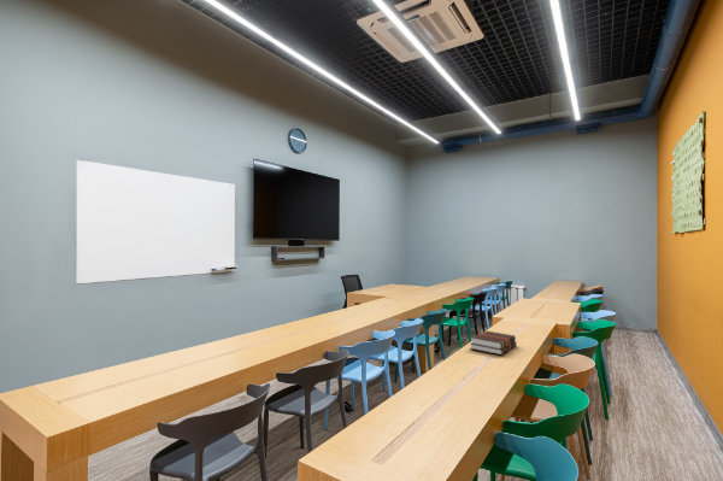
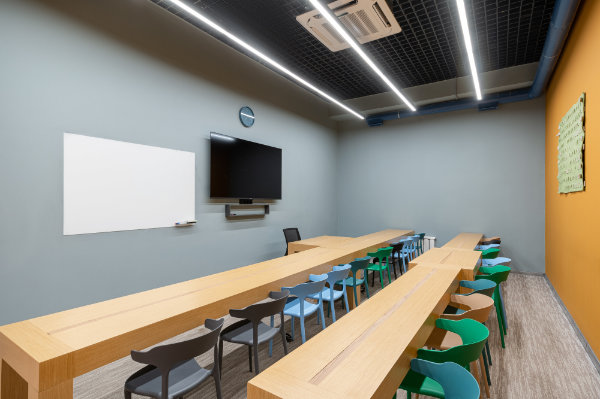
- hardback book (493, 341)
